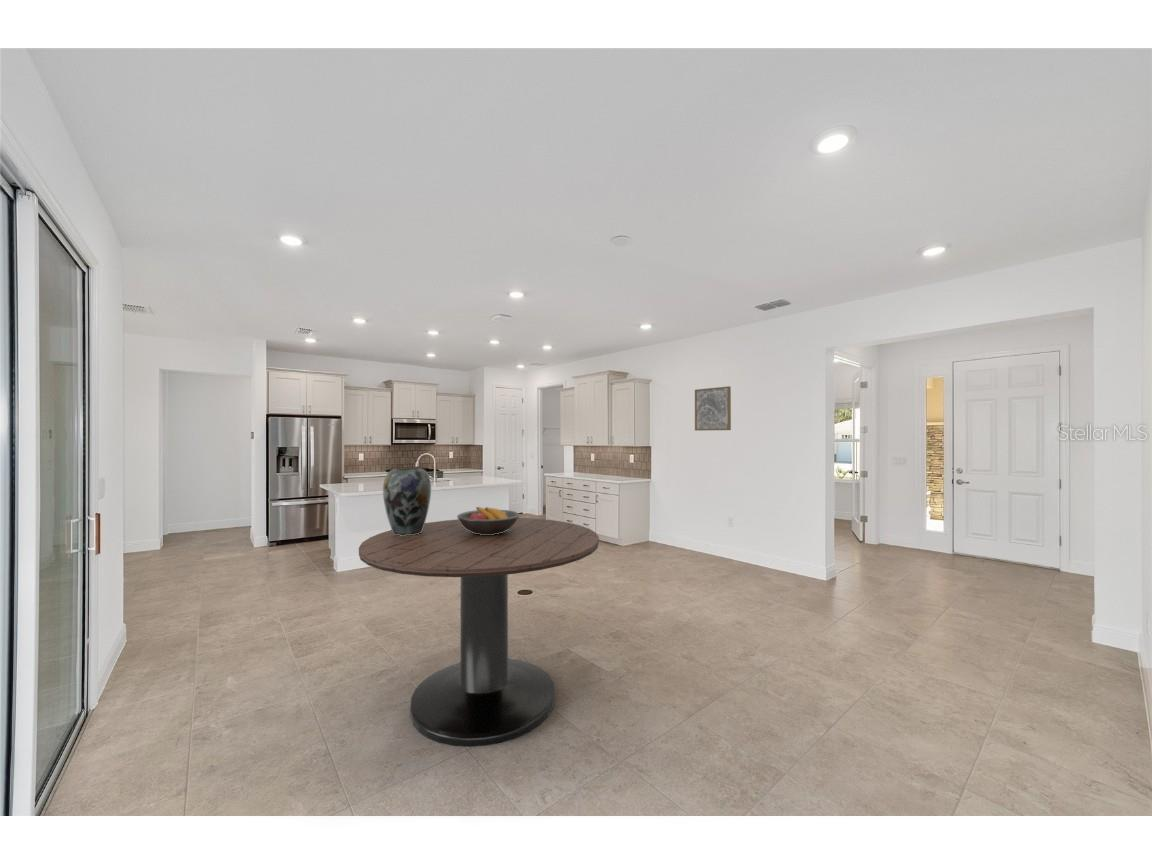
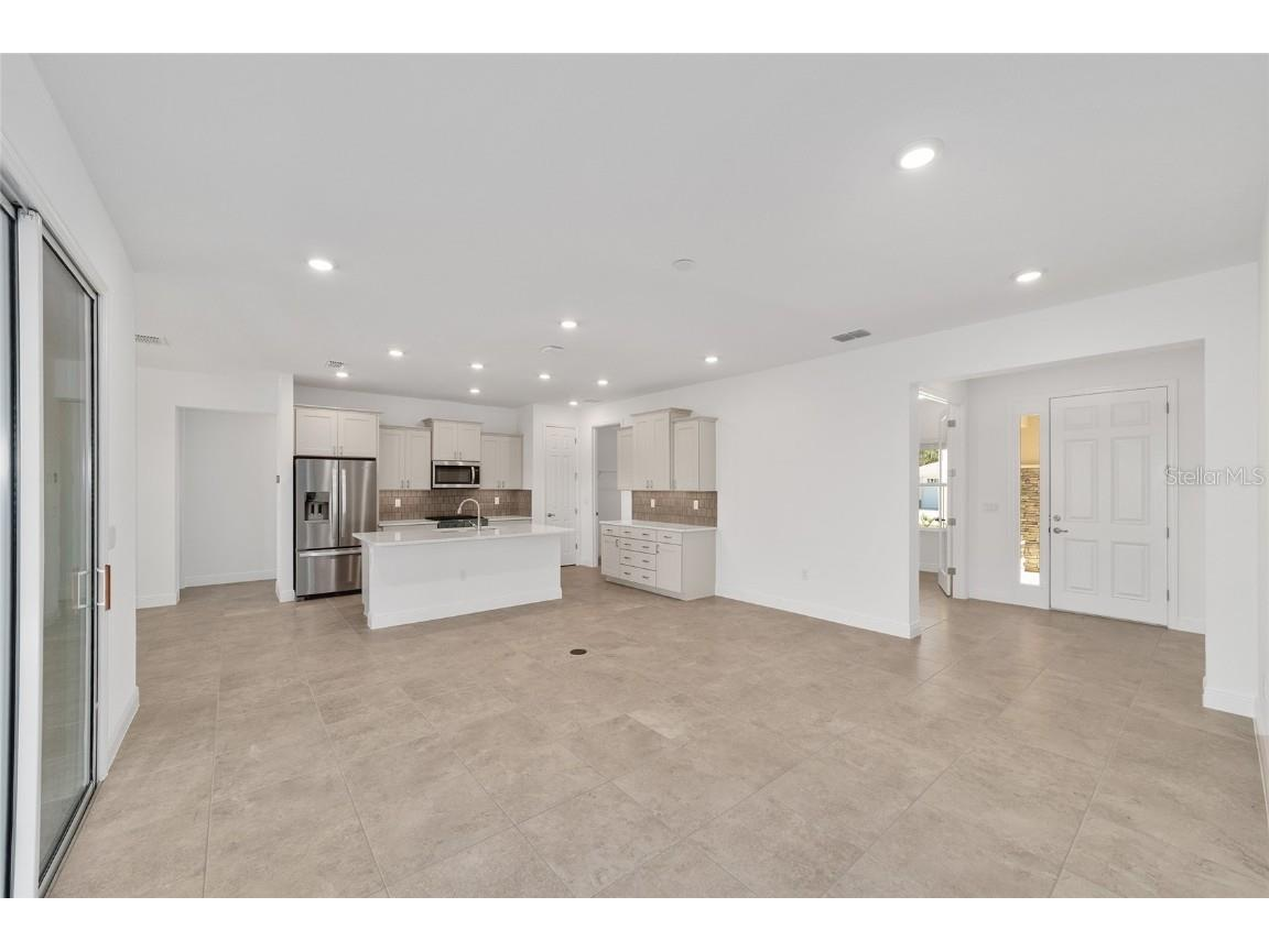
- dining table (484, 619)
- fruit bowl (488, 520)
- wall art (712, 409)
- vase (407, 500)
